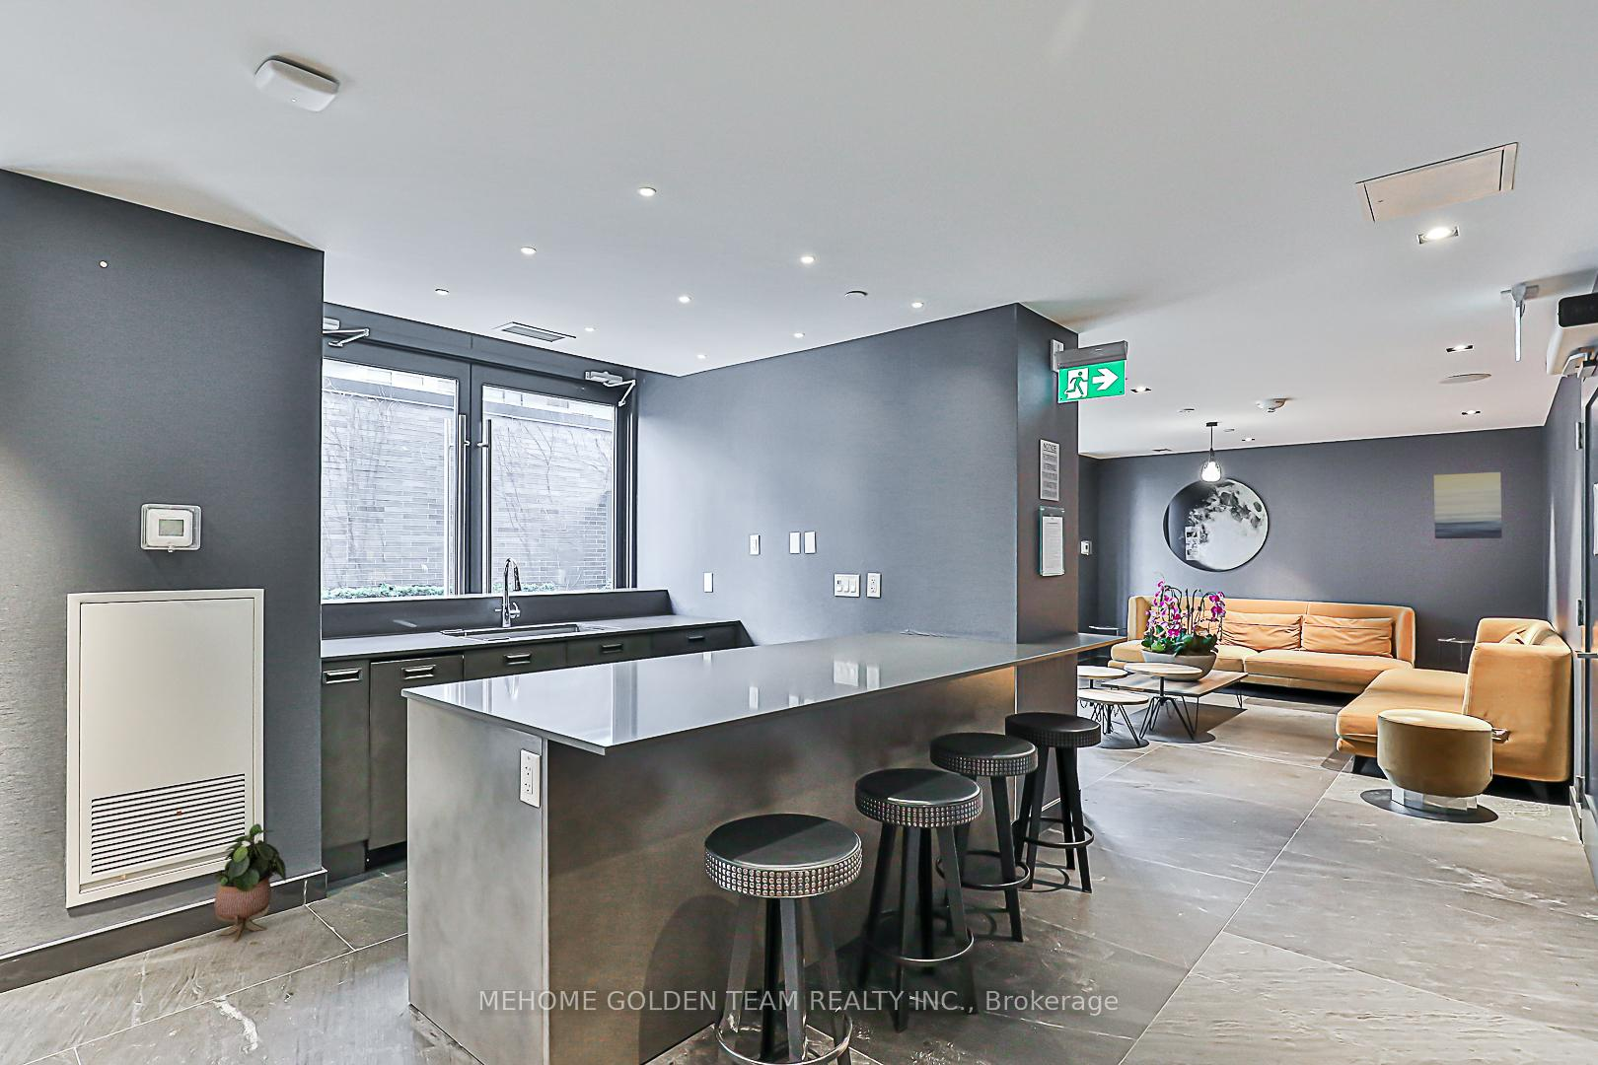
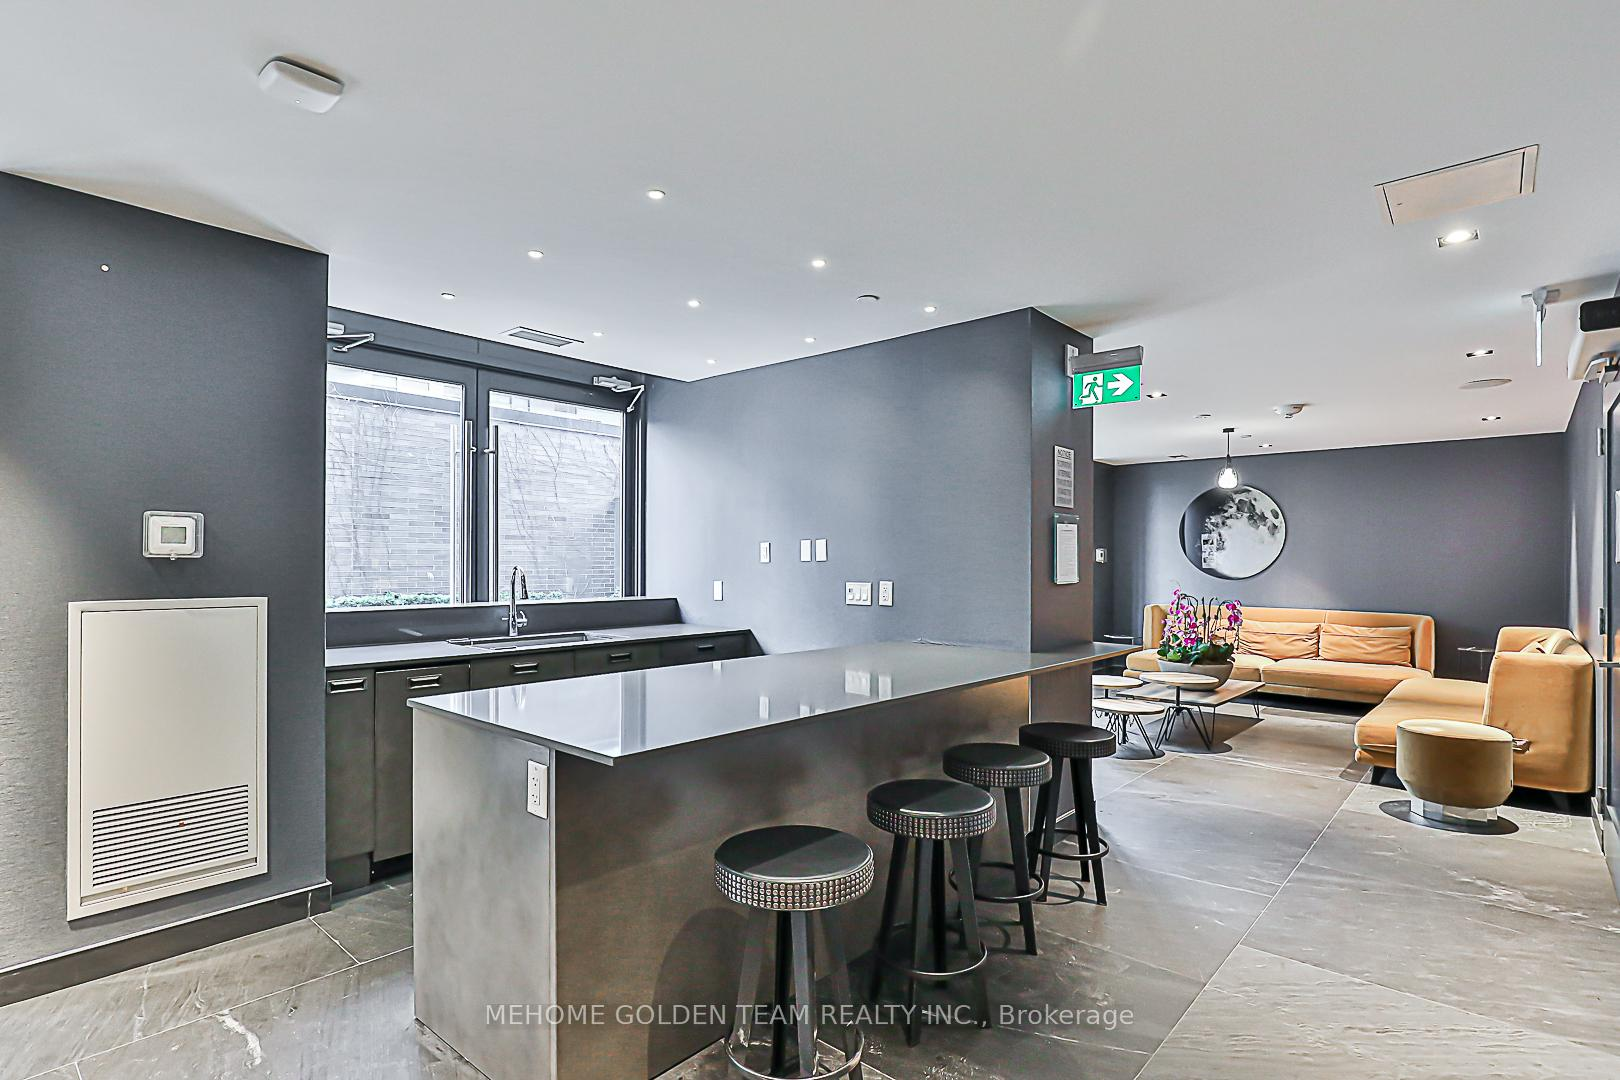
- wall art (1467, 506)
- potted plant (251, 878)
